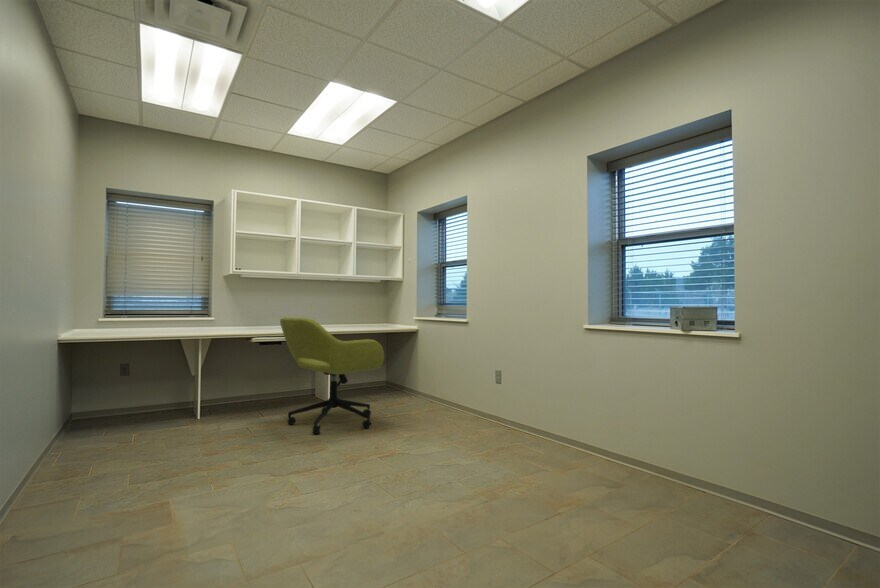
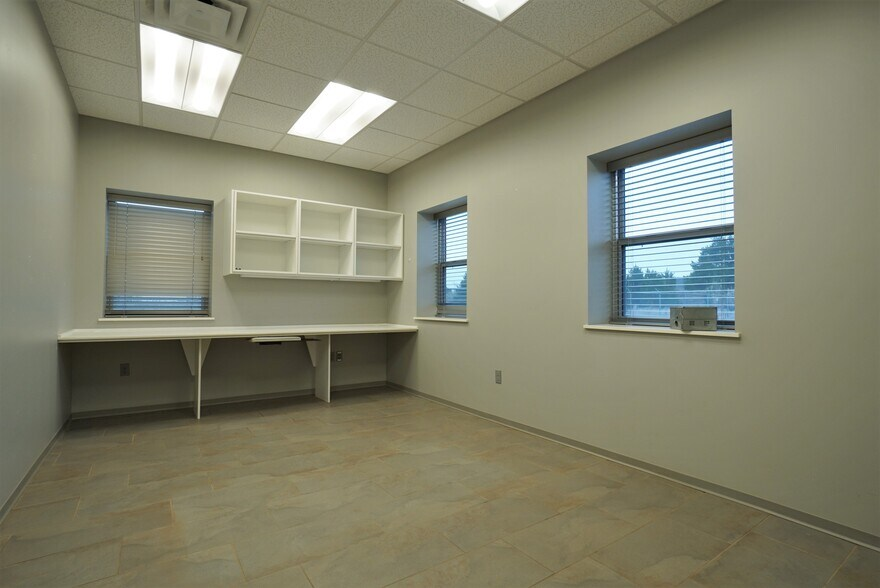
- office chair (333, 369)
